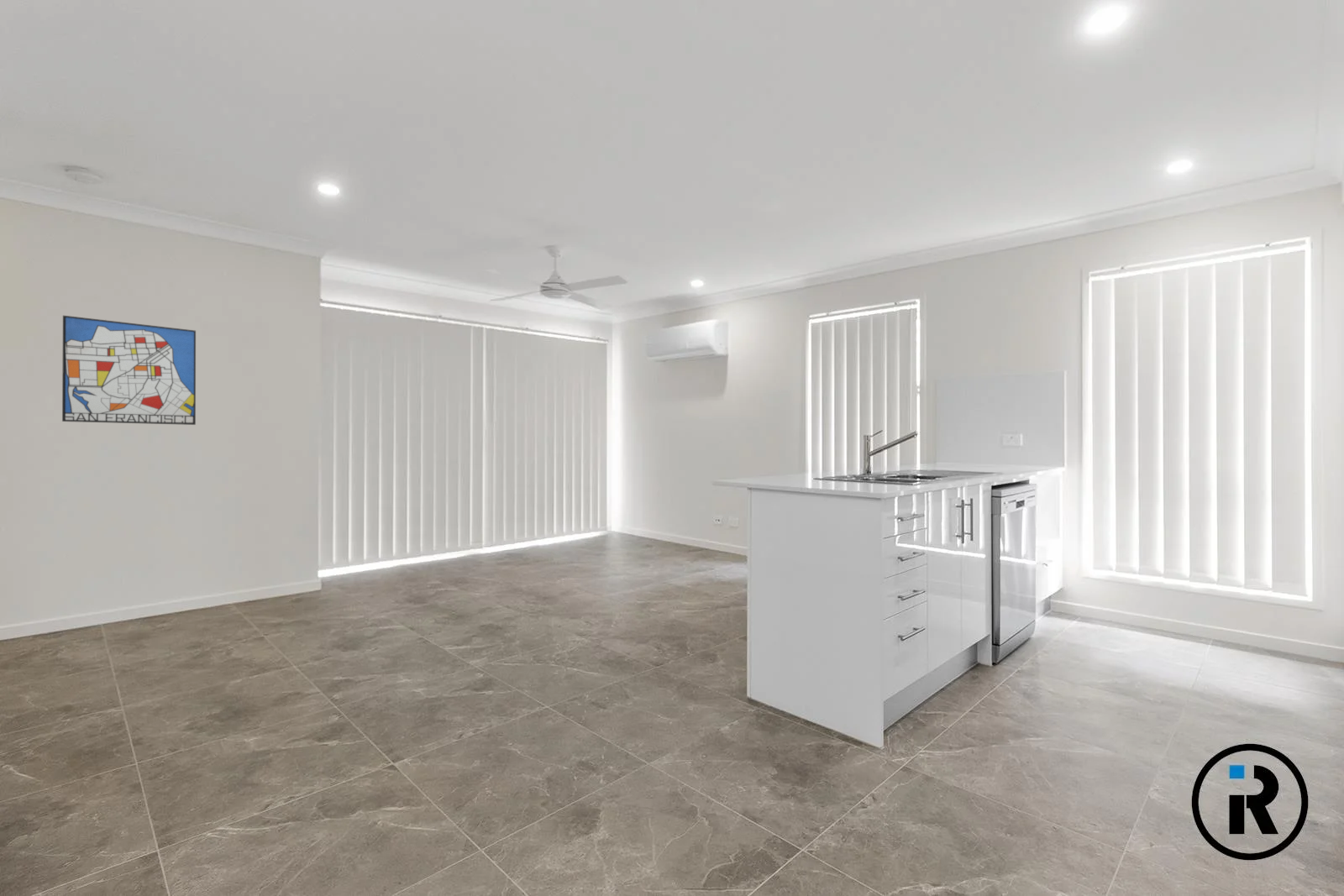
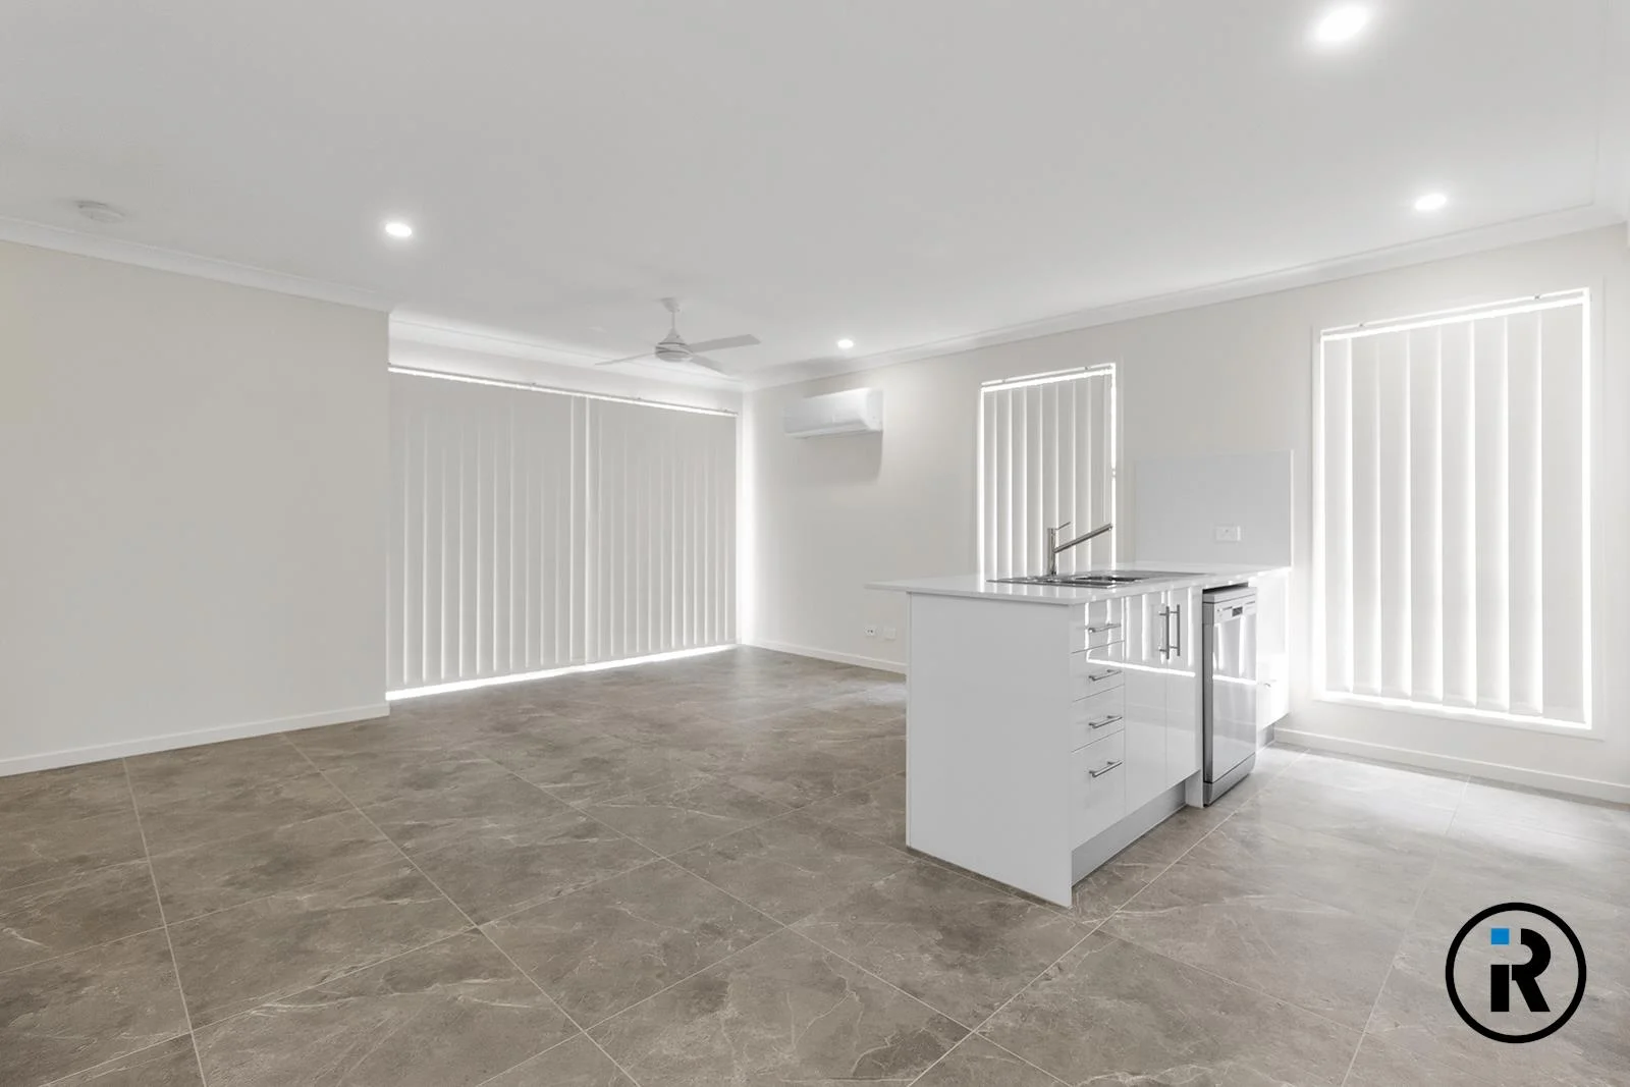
- wall art (133, 373)
